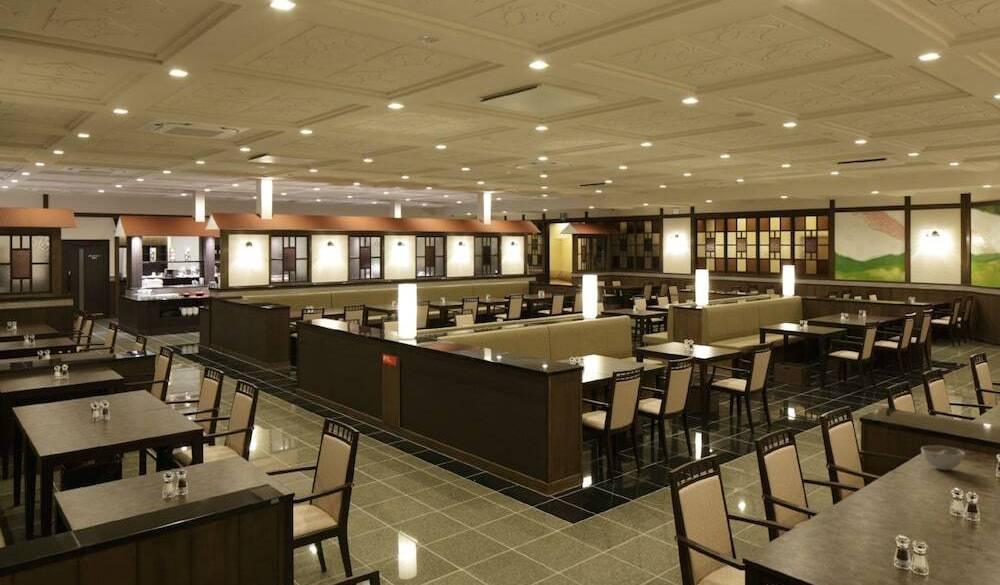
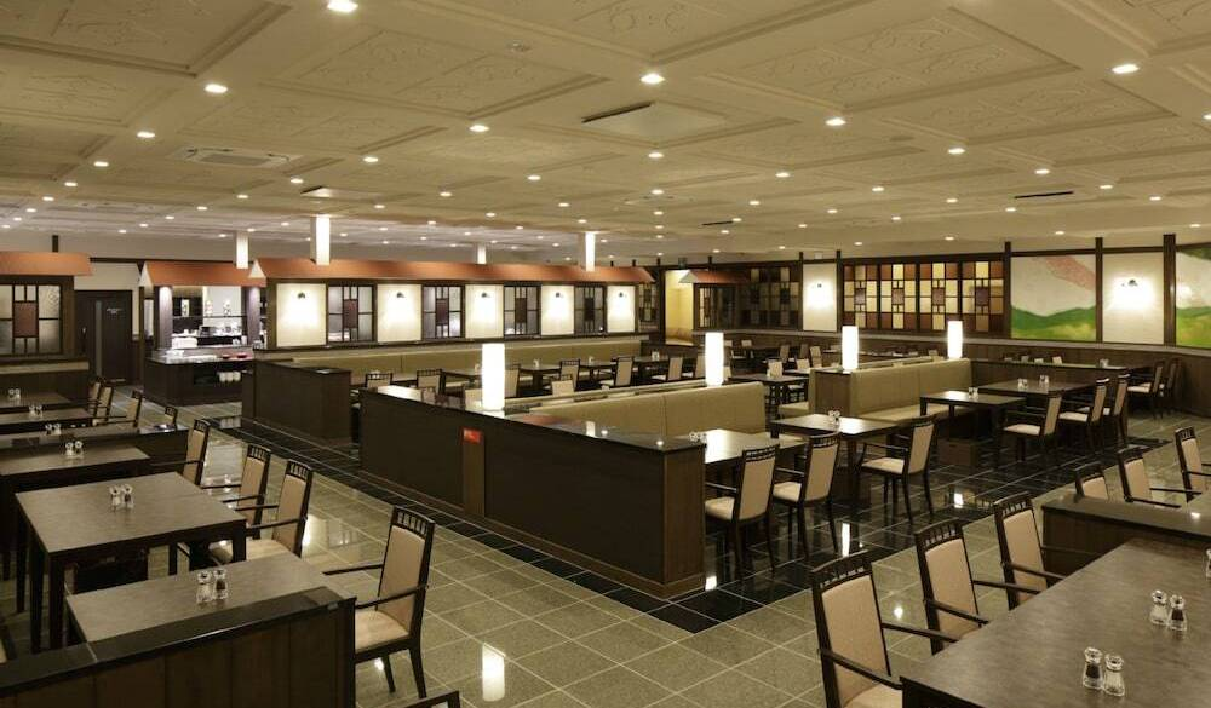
- bowl (942, 459)
